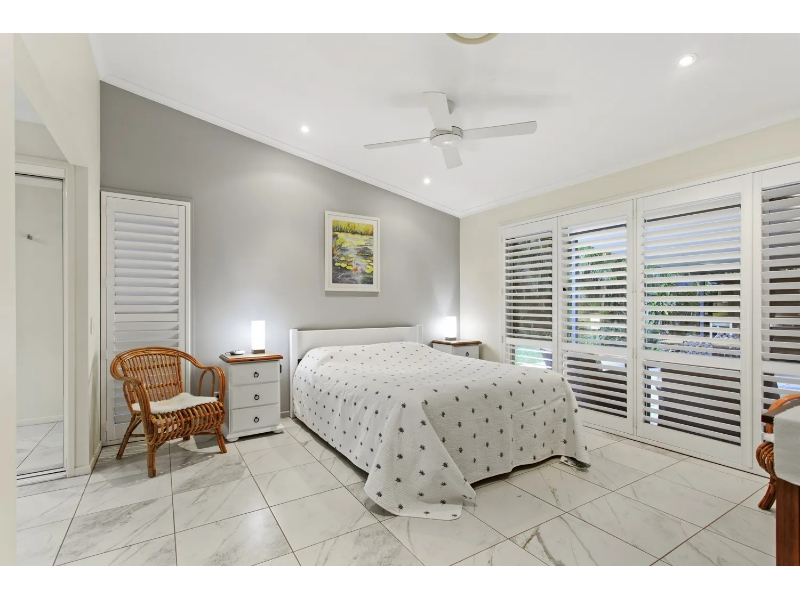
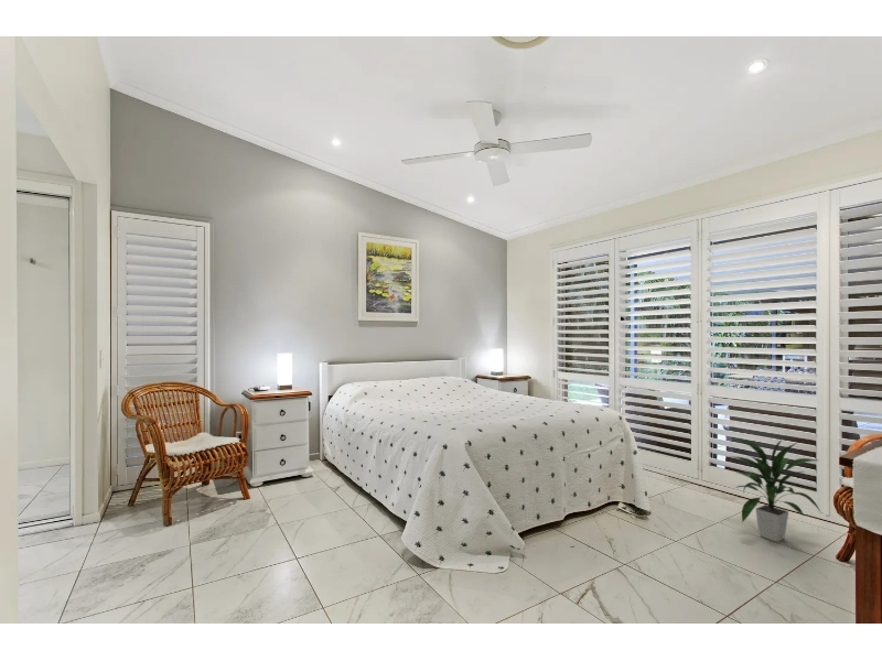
+ indoor plant (767, 486)
